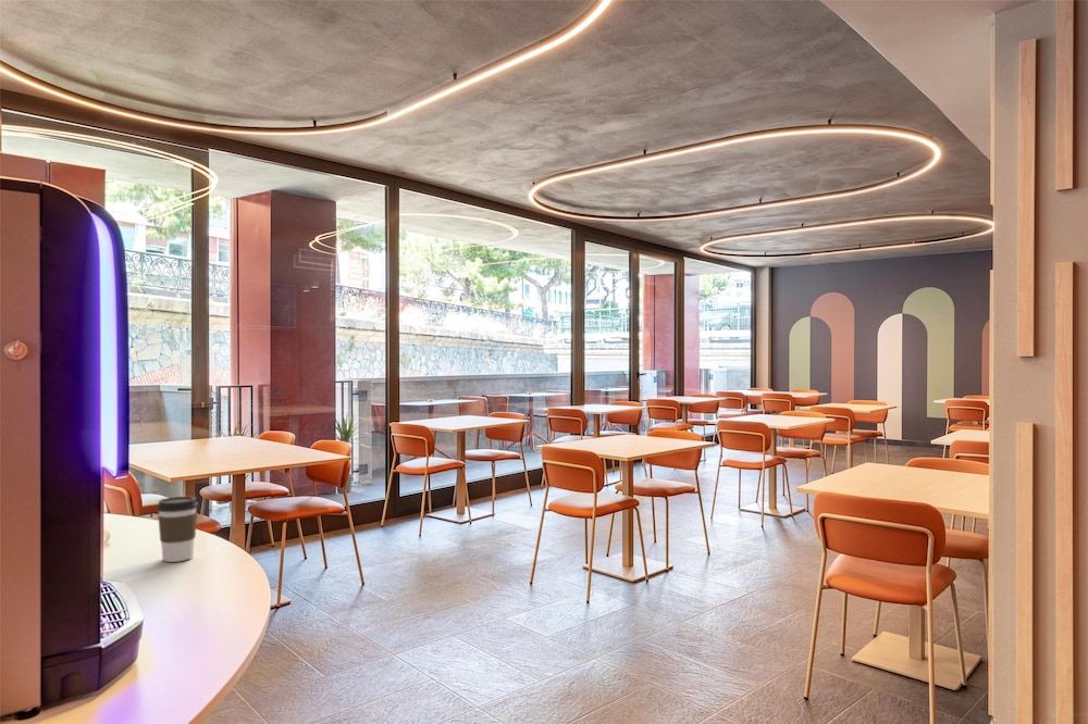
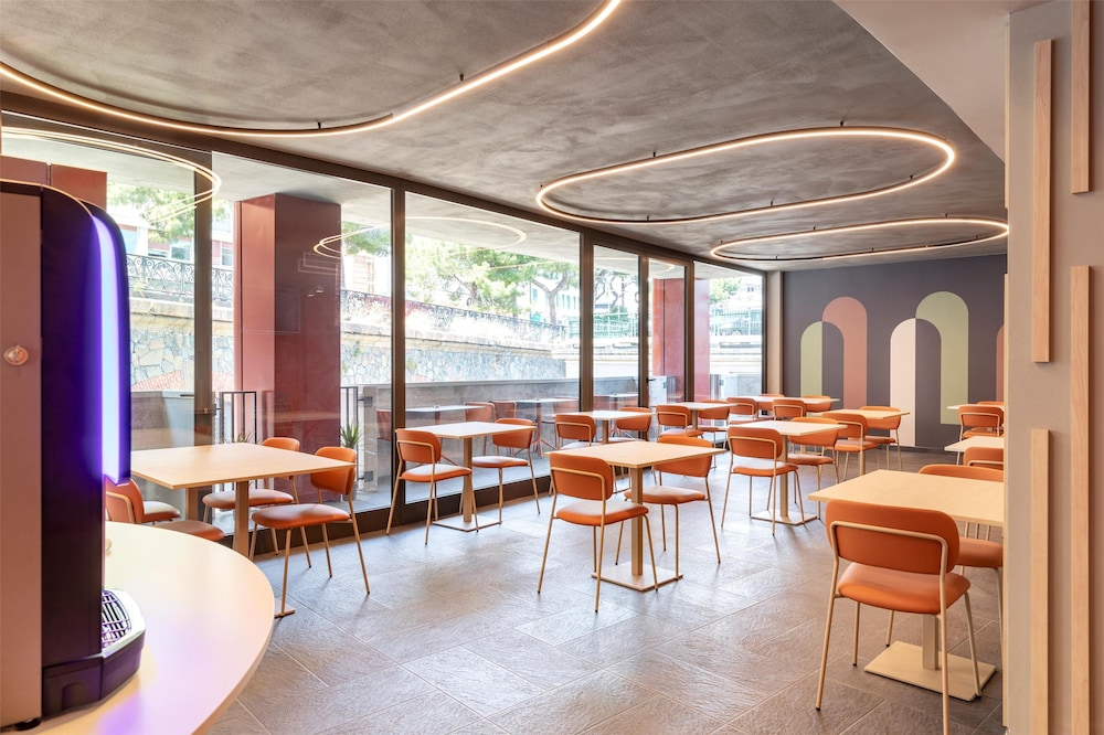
- coffee cup (177, 528)
